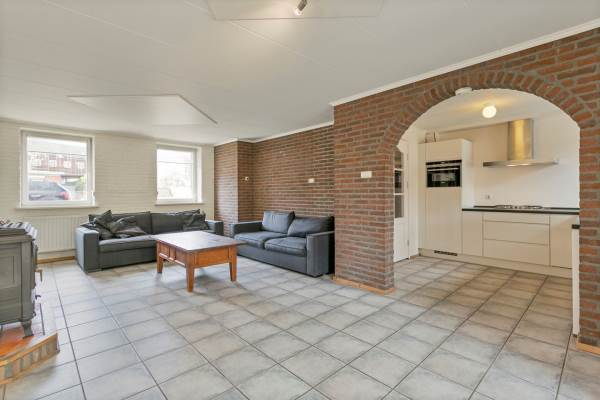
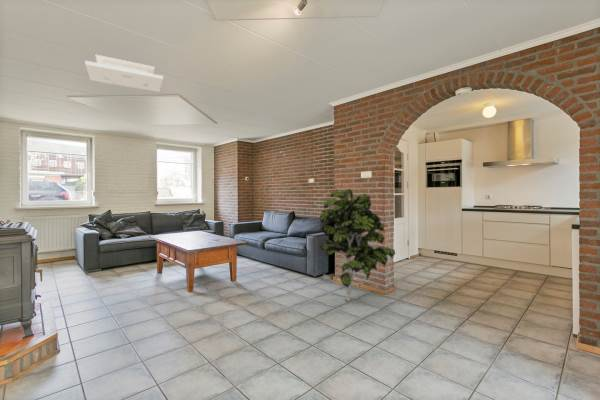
+ ceiling light (126, 72)
+ indoor plant (354, 245)
